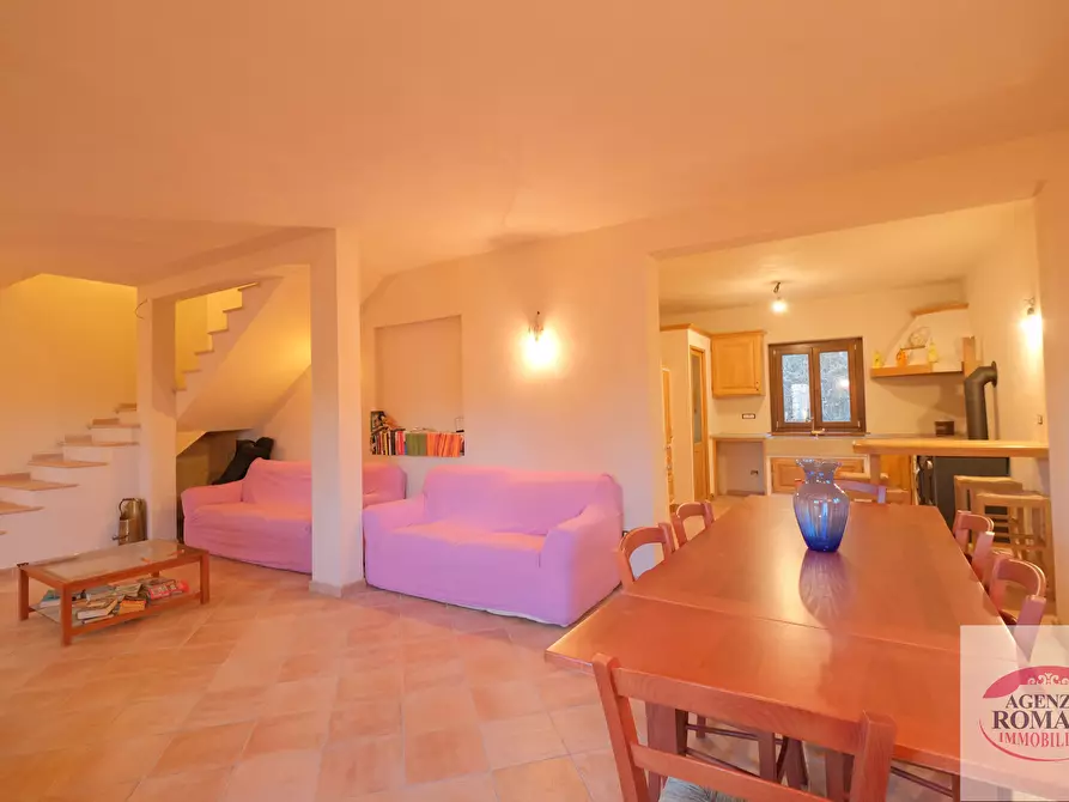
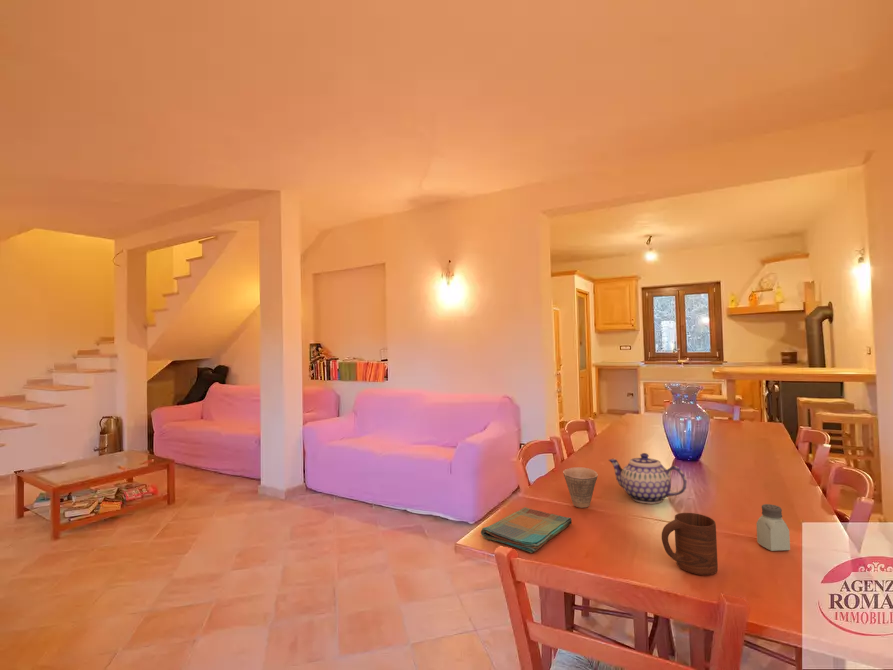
+ saltshaker (772, 526)
+ teapot (645, 475)
+ dish towel (527, 526)
+ cup (691, 544)
+ cup (580, 488)
